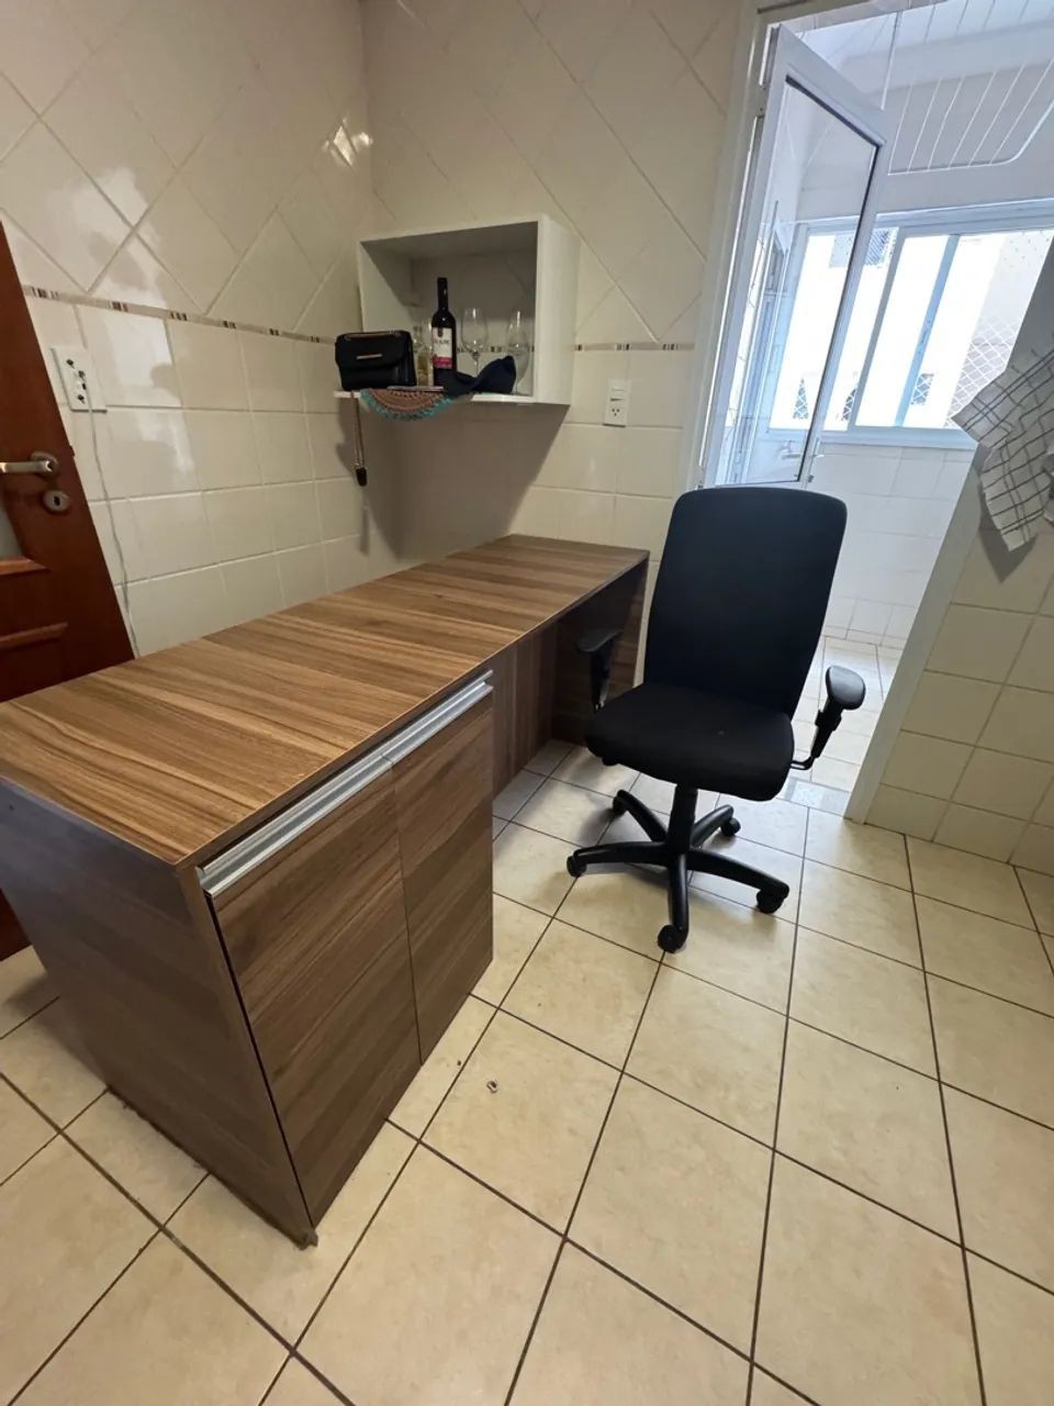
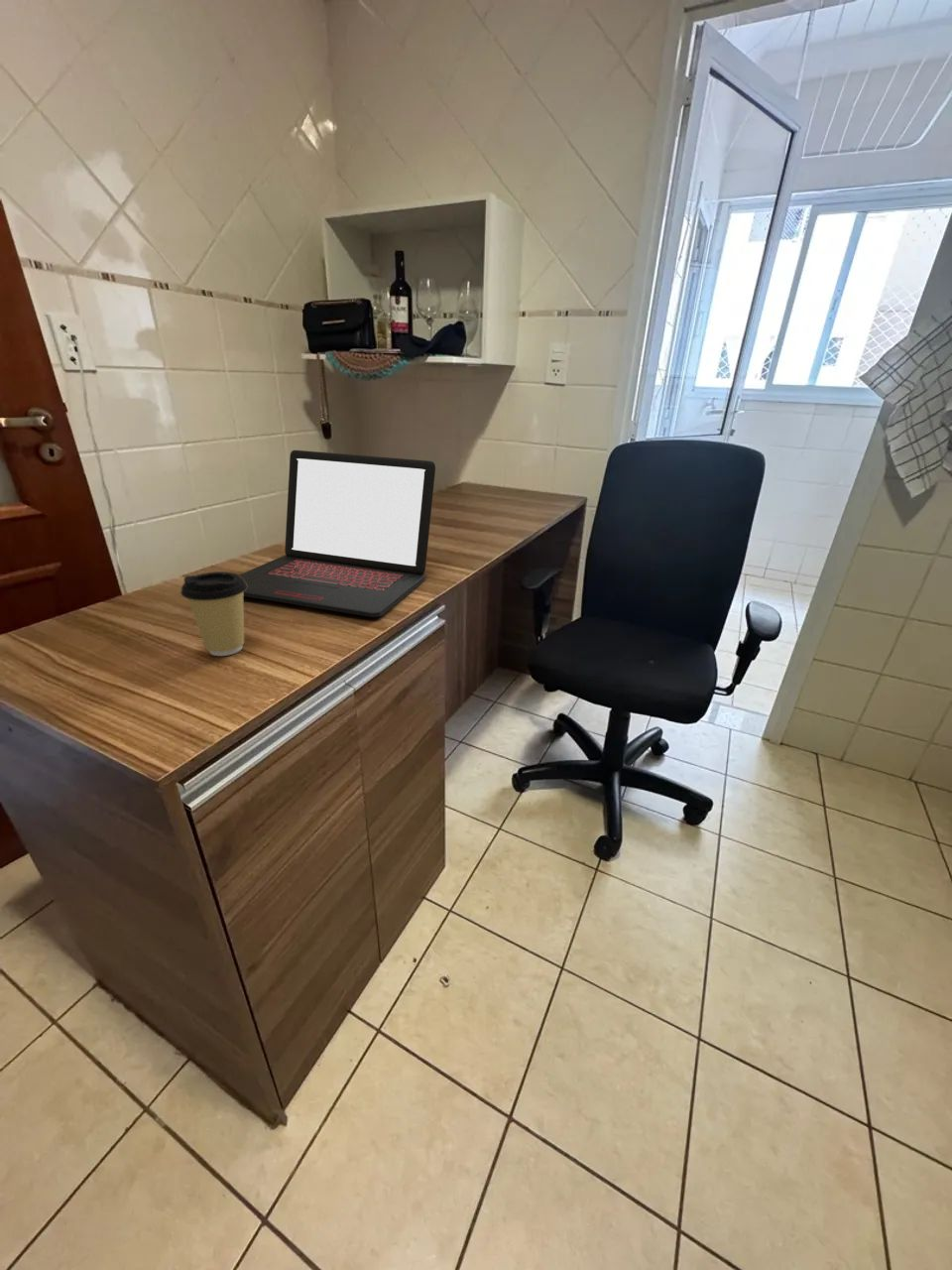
+ laptop (328, 525)
+ coffee cup (219, 613)
